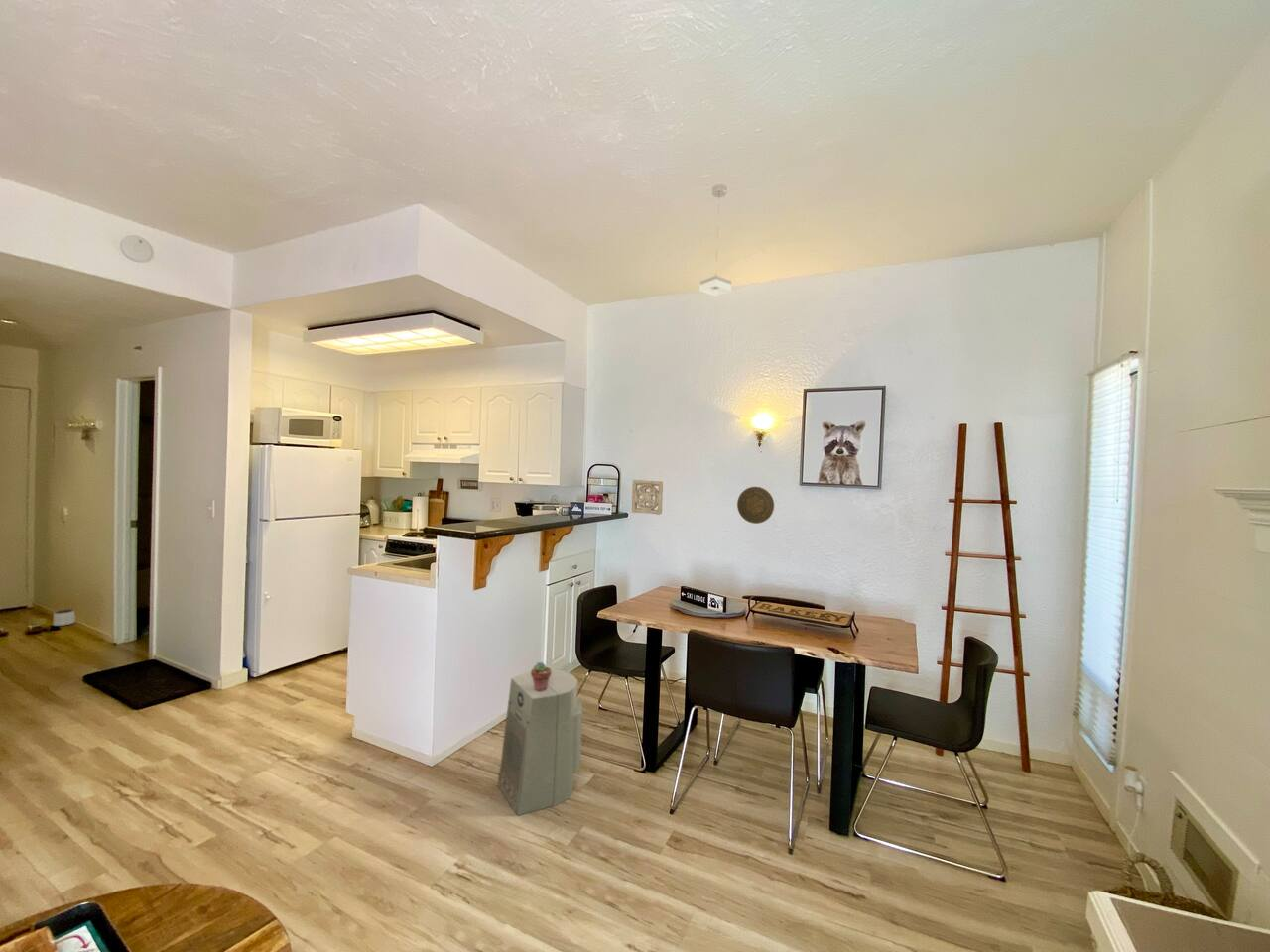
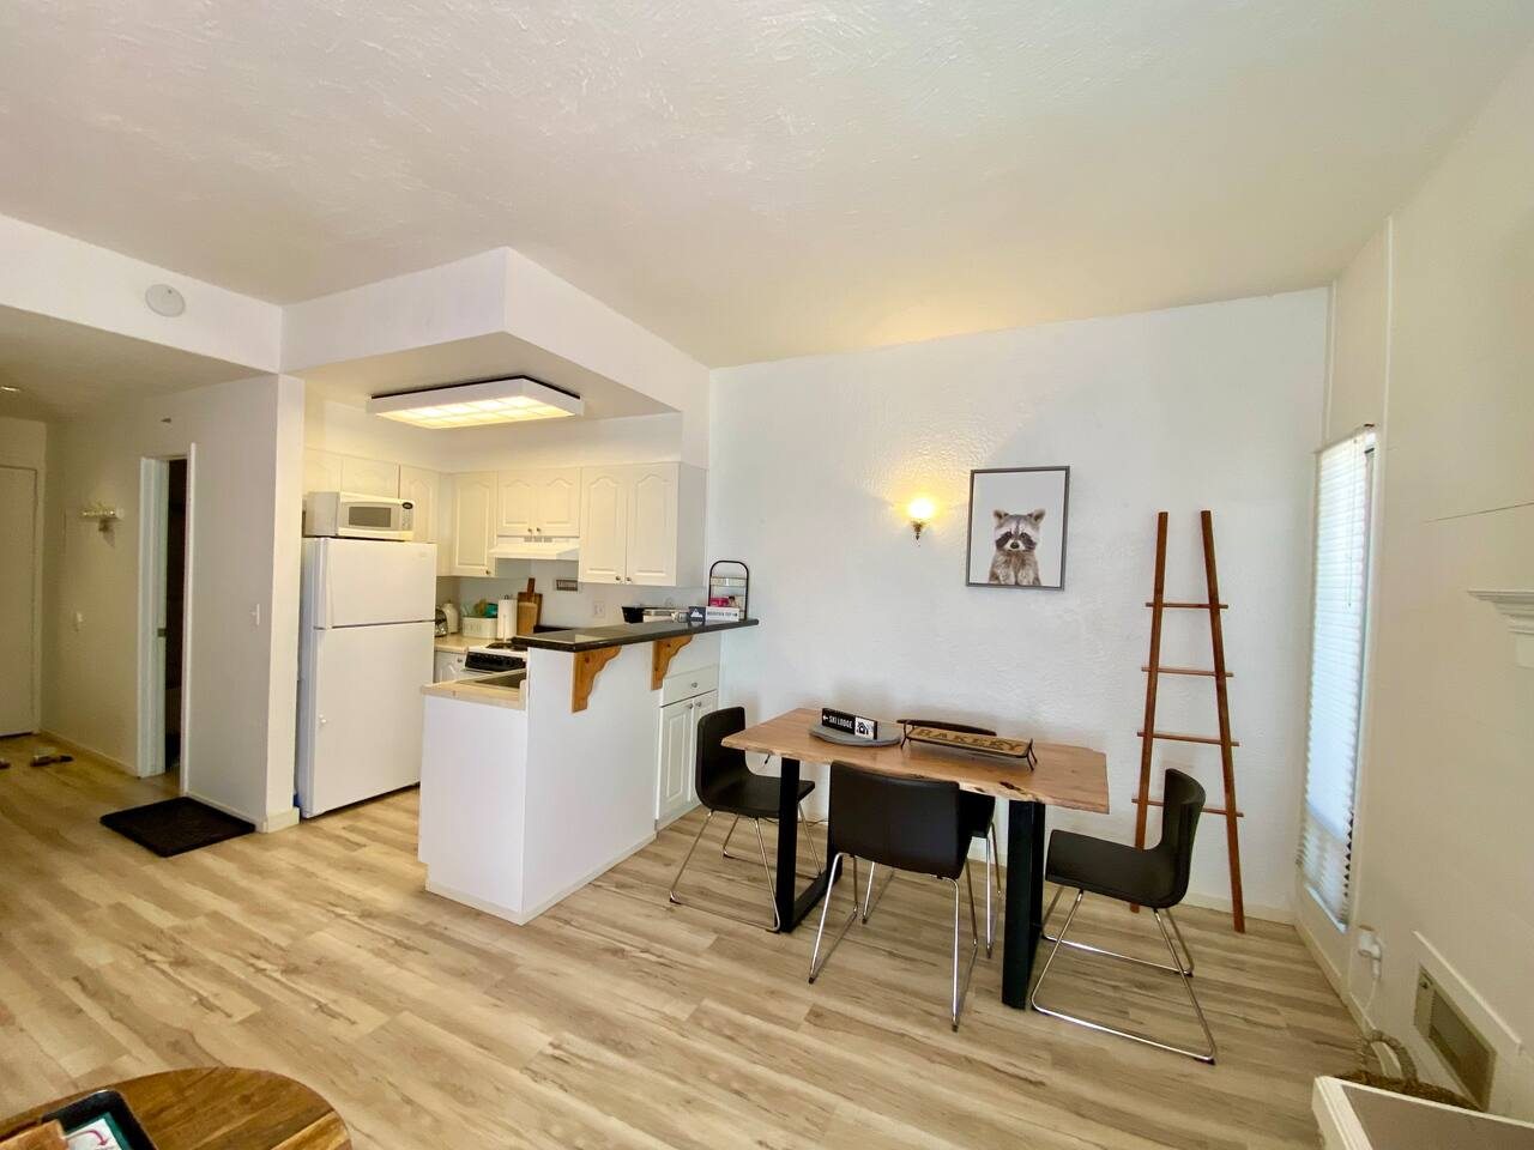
- wall ornament (647, 496)
- fan (545, 734)
- potted succulent (541, 674)
- pendant lamp (717, 235)
- decorative plate (755, 505)
- planter (64, 617)
